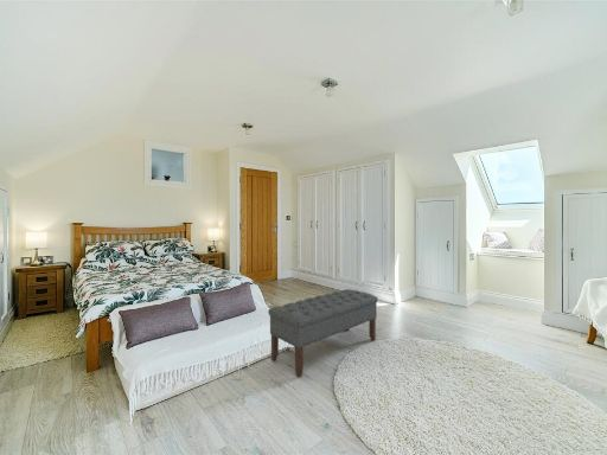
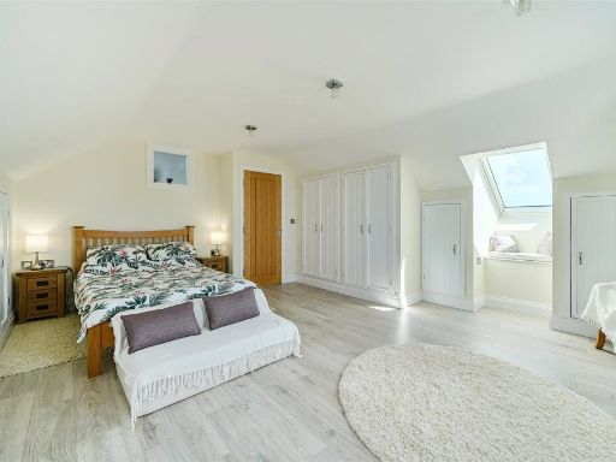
- bench (326, 323)
